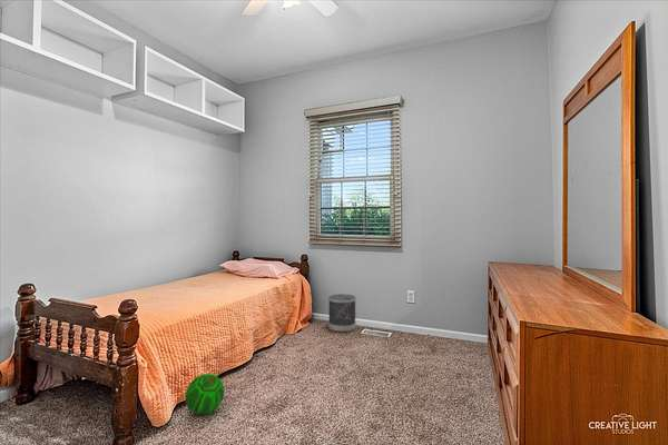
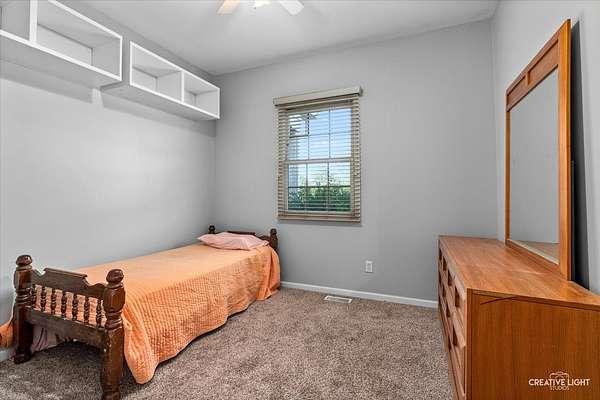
- wastebasket (342, 312)
- ball (205, 393)
